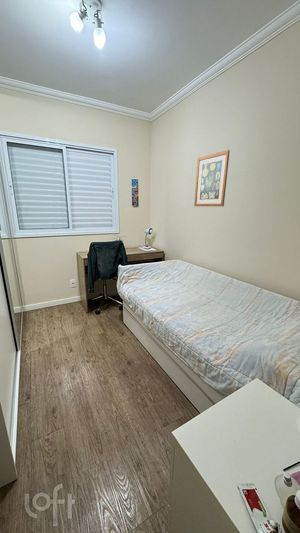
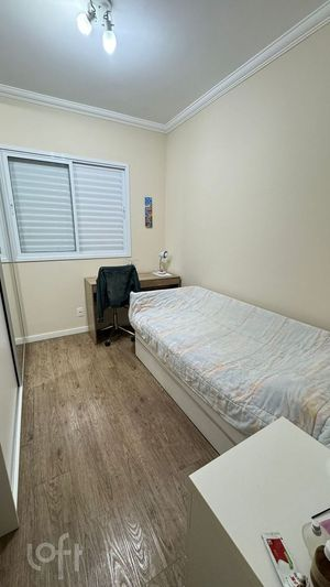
- wall art (210, 181)
